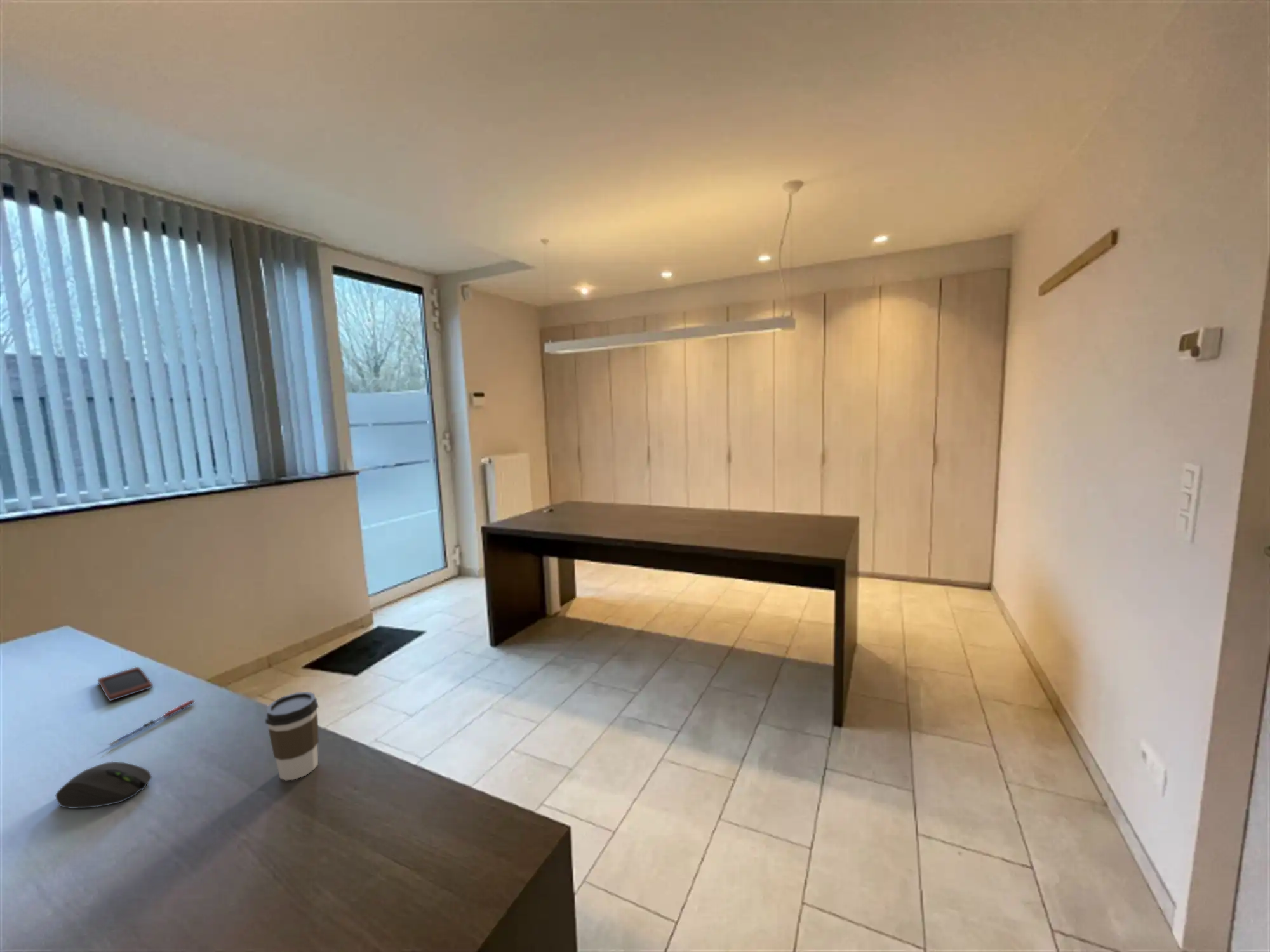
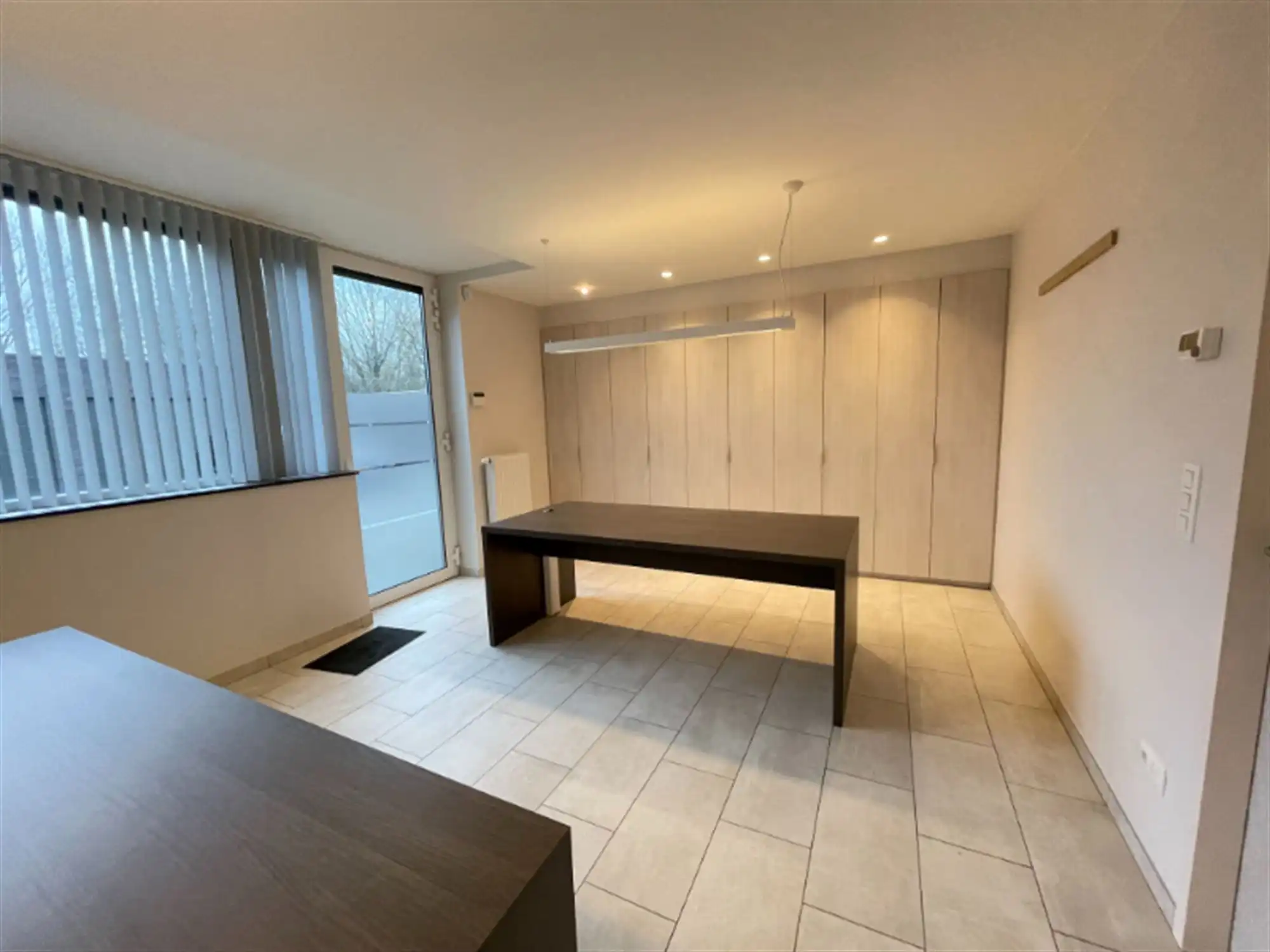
- computer mouse (104, 780)
- pen (154, 720)
- smartphone (124, 682)
- coffee cup (295, 736)
